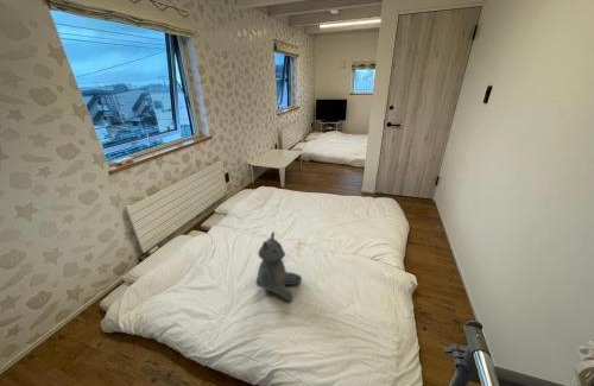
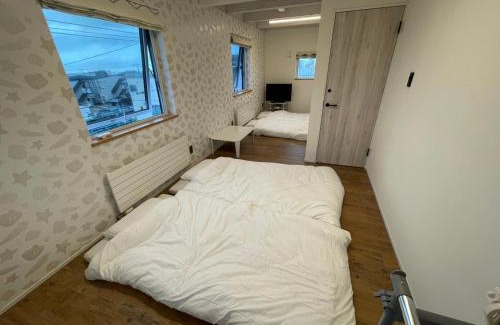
- teddy bear (278, 264)
